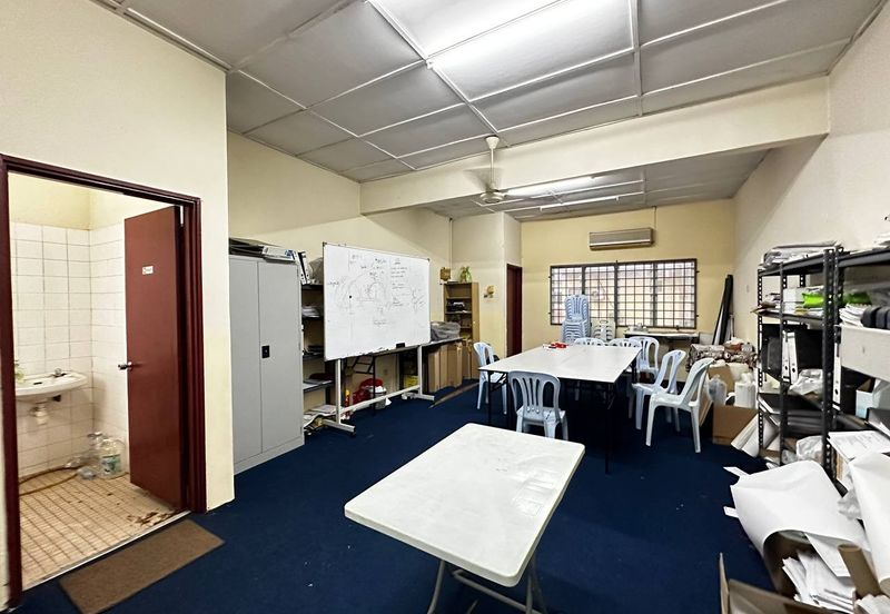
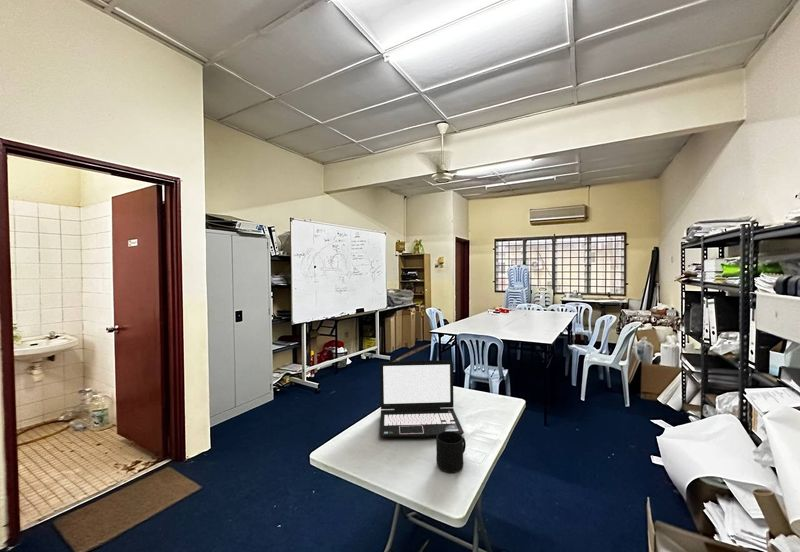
+ mug (453, 450)
+ laptop (419, 396)
